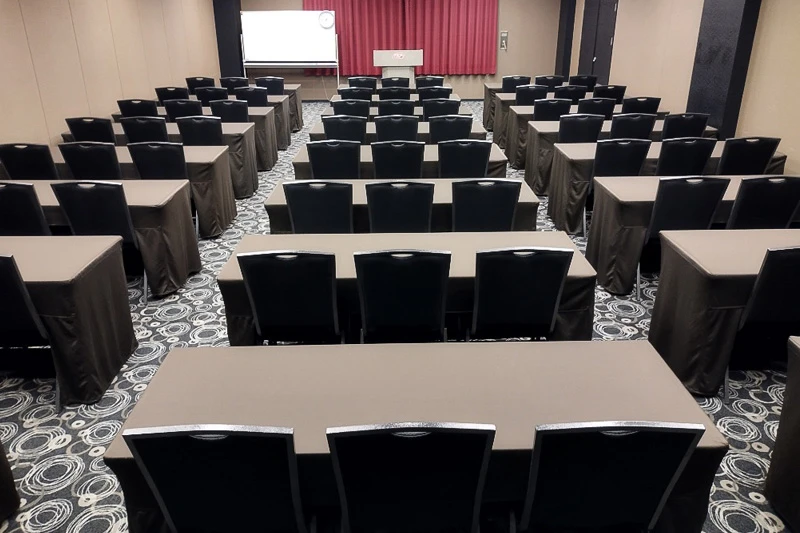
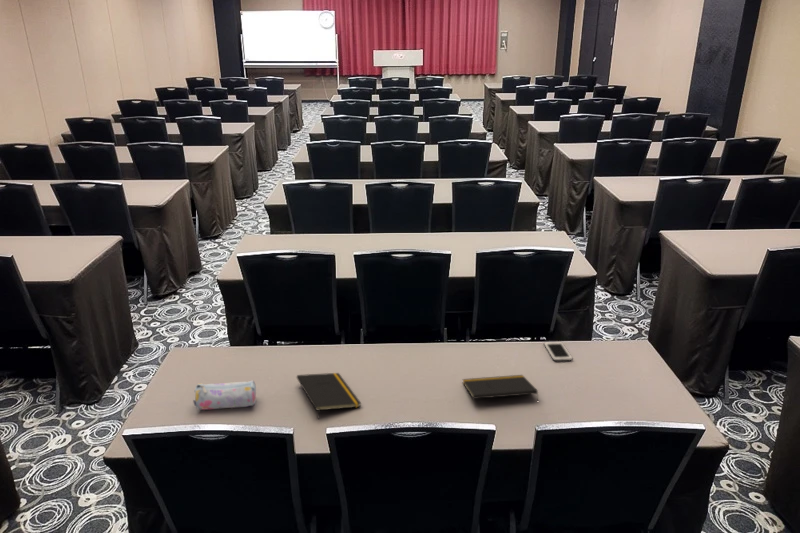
+ cell phone (557, 351)
+ notepad (328, 390)
+ notepad (498, 386)
+ pencil case (225, 394)
